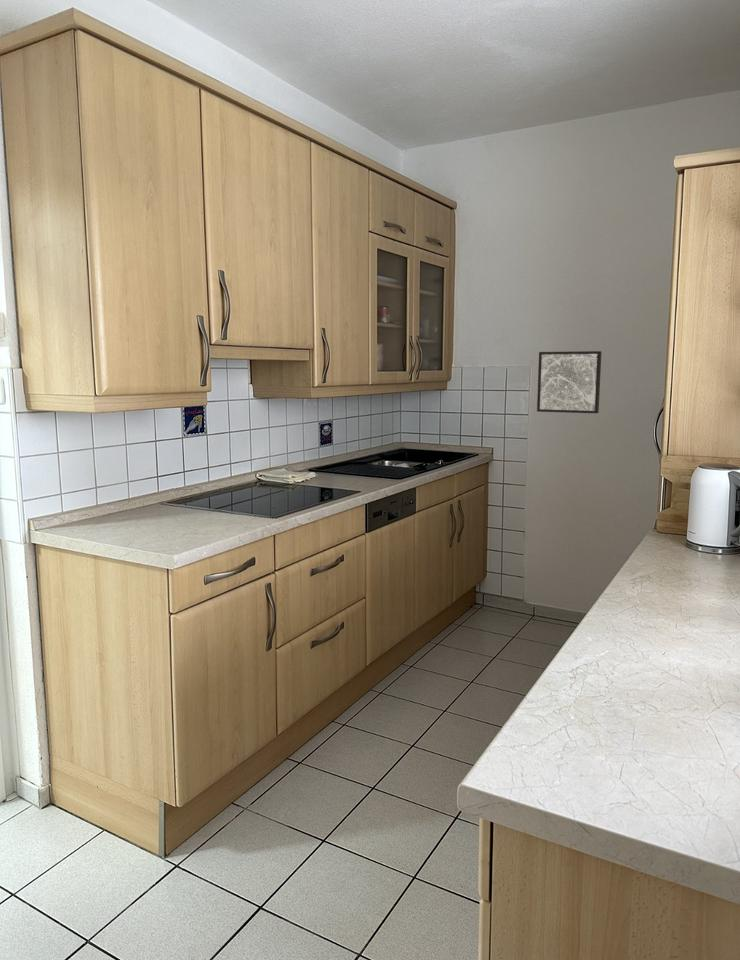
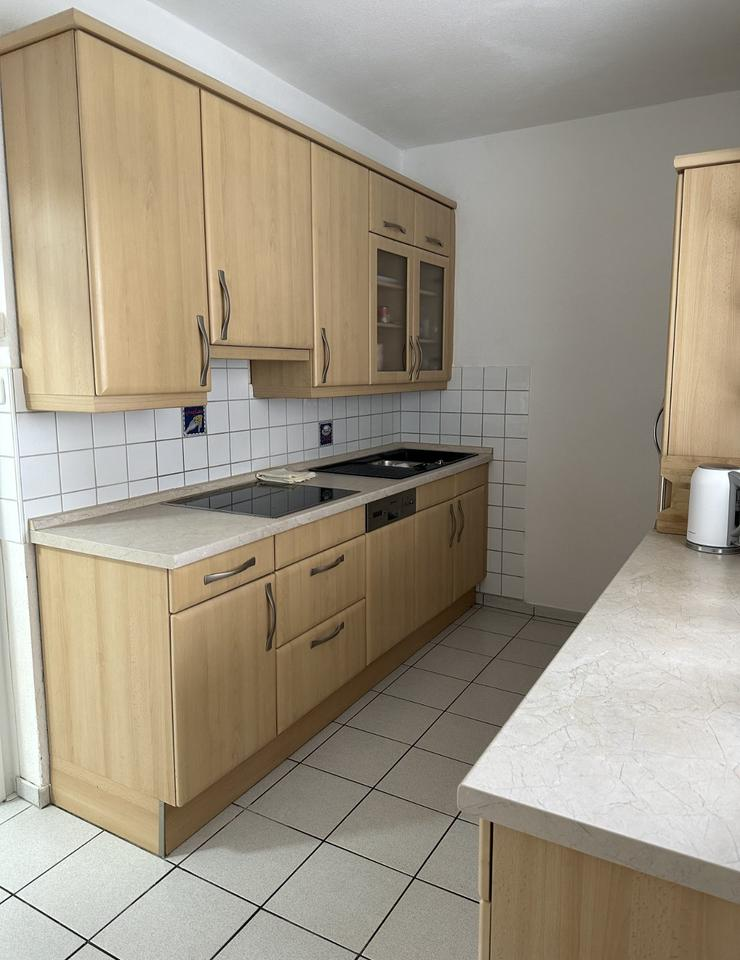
- wall art (568, 382)
